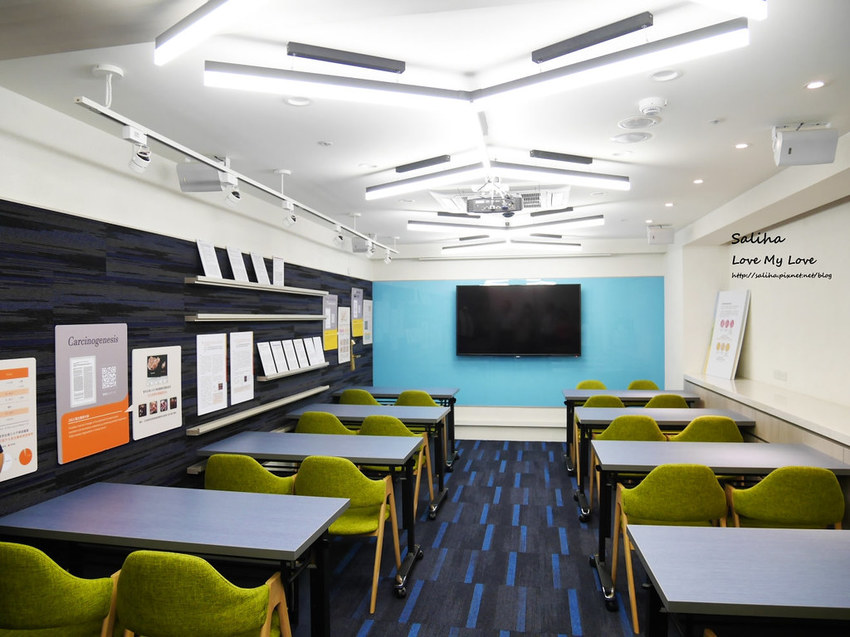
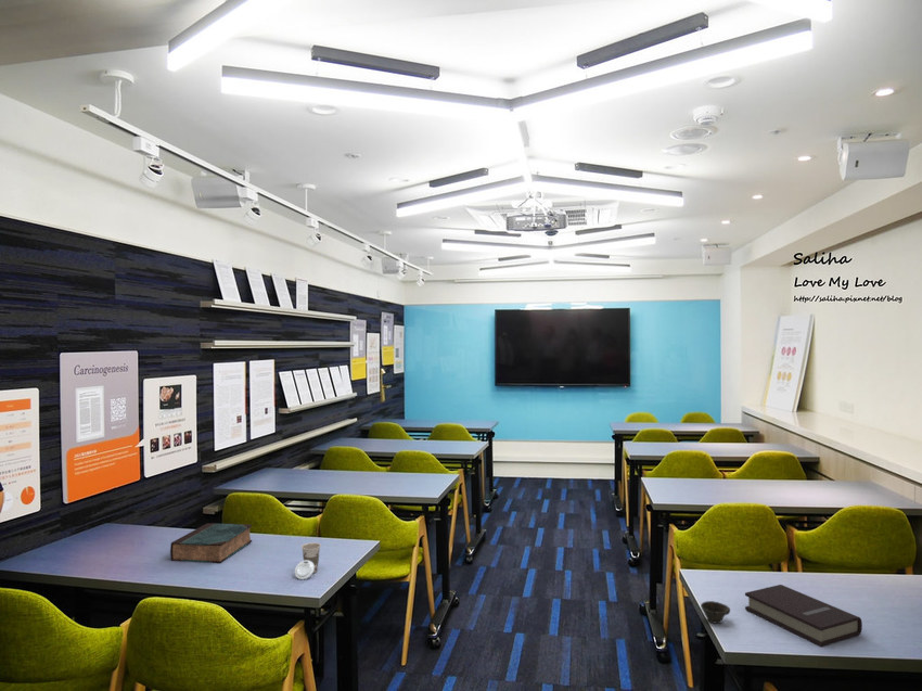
+ cup (716, 613)
+ cup (308, 560)
+ book (801, 612)
+ book (213, 541)
